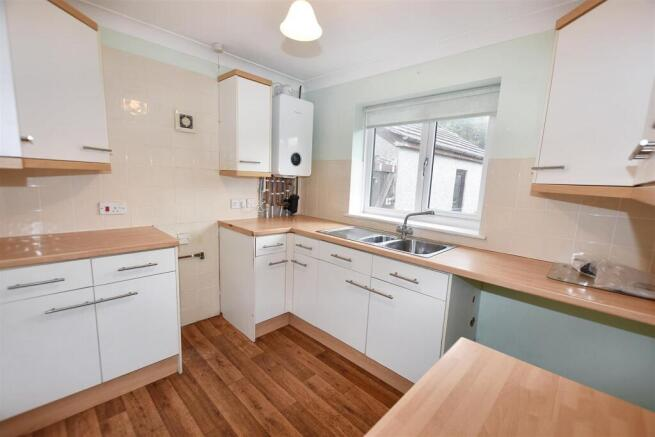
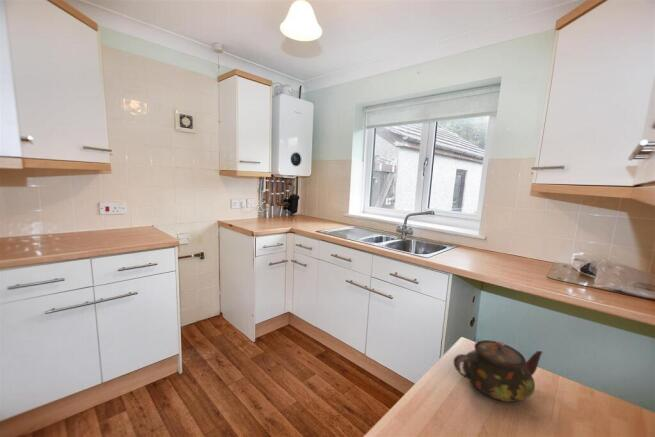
+ teapot (498, 364)
